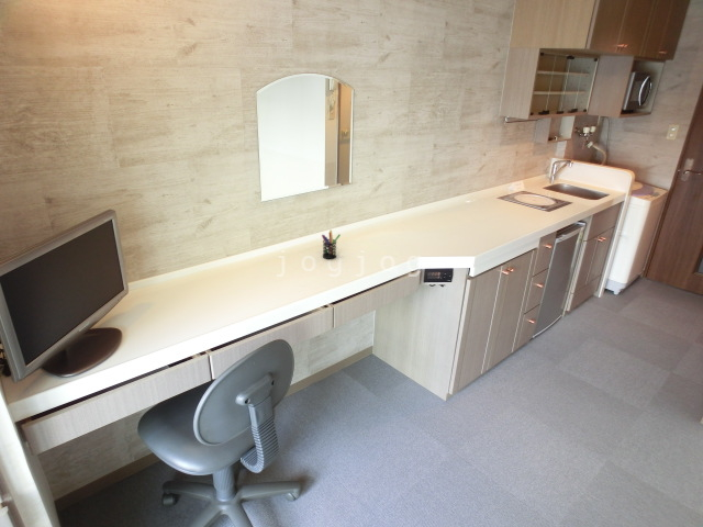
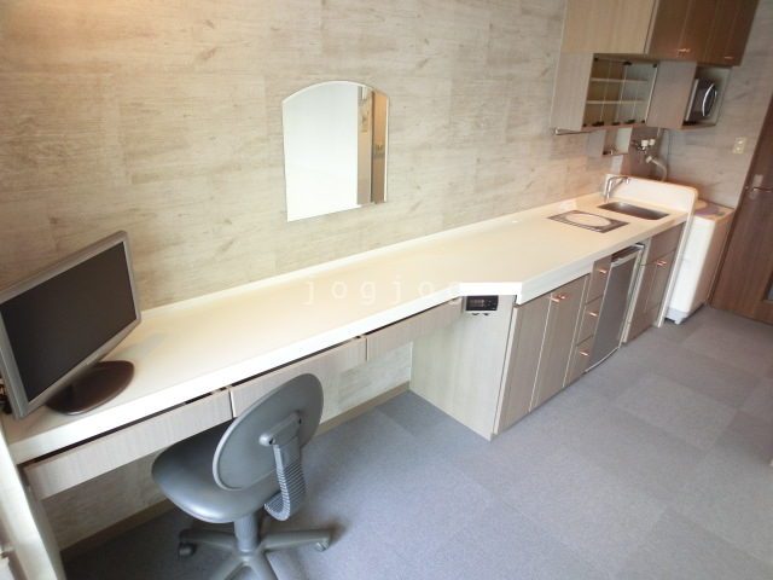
- pen holder (331, 243)
